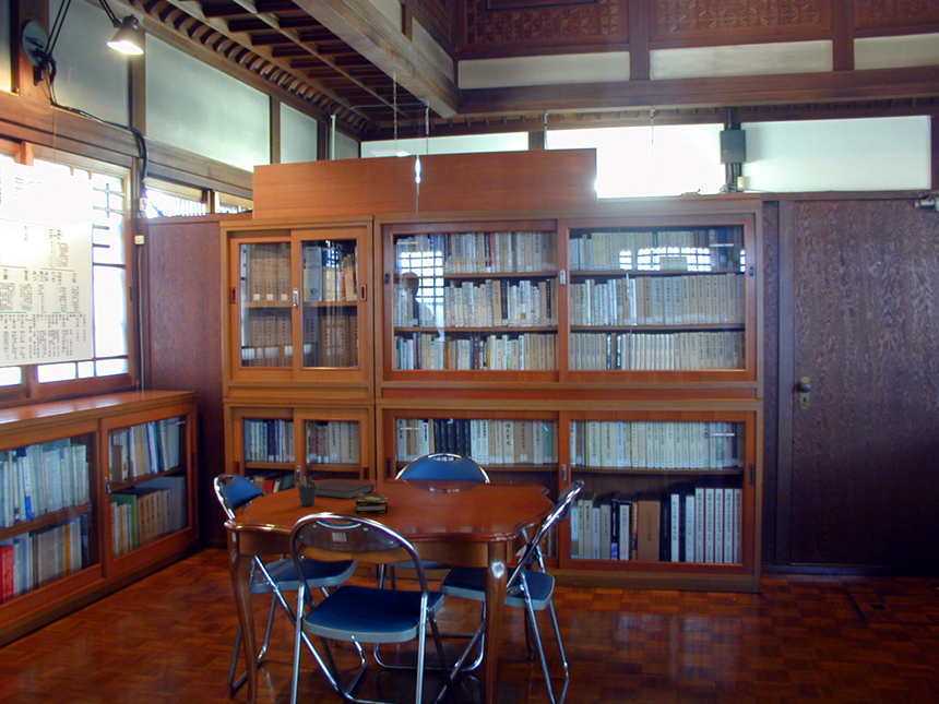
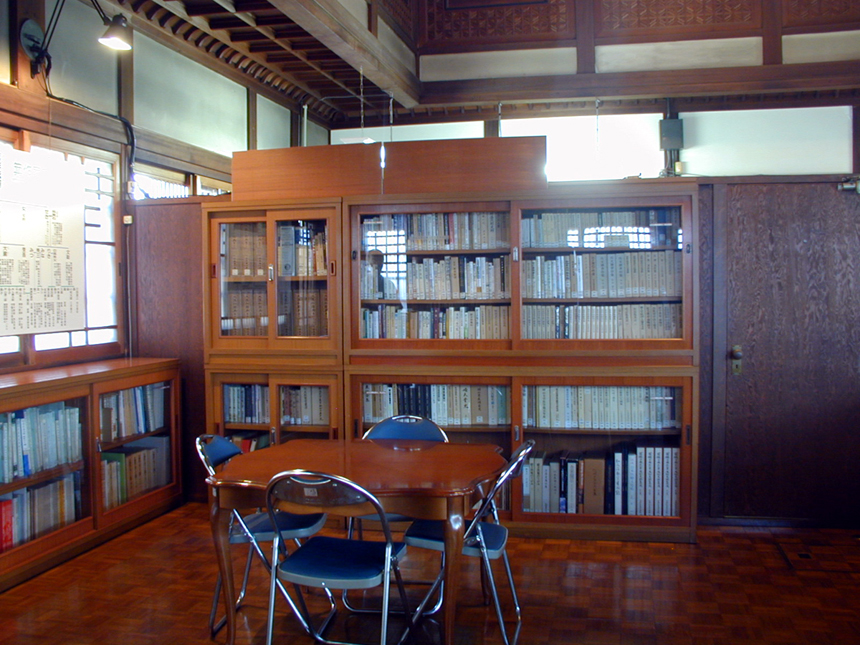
- notebook (338, 489)
- pen holder (307, 489)
- book (371, 502)
